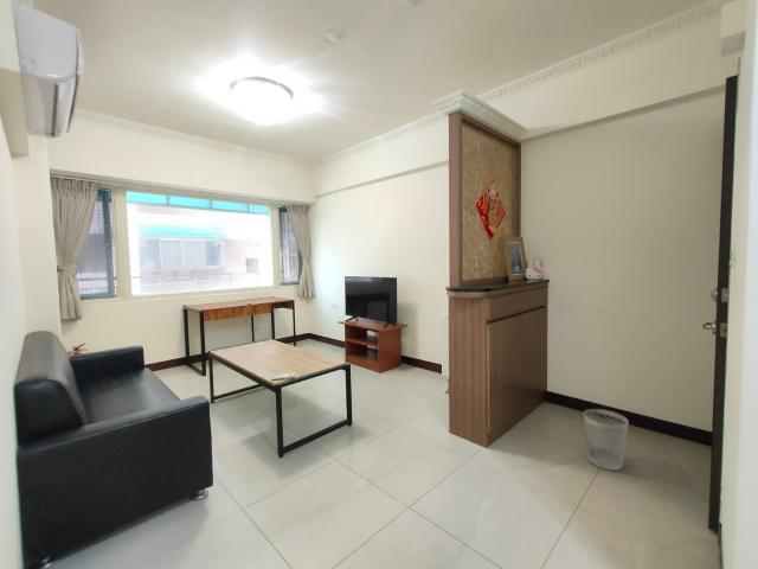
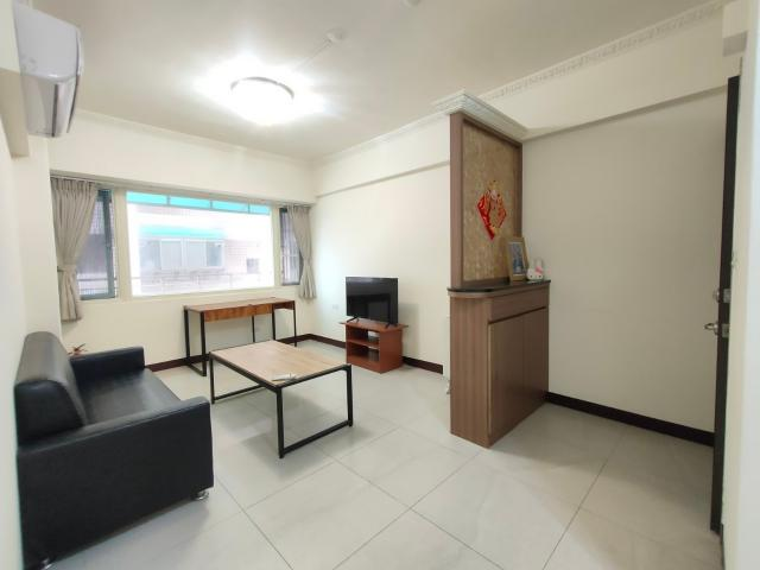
- wastebasket (604, 439)
